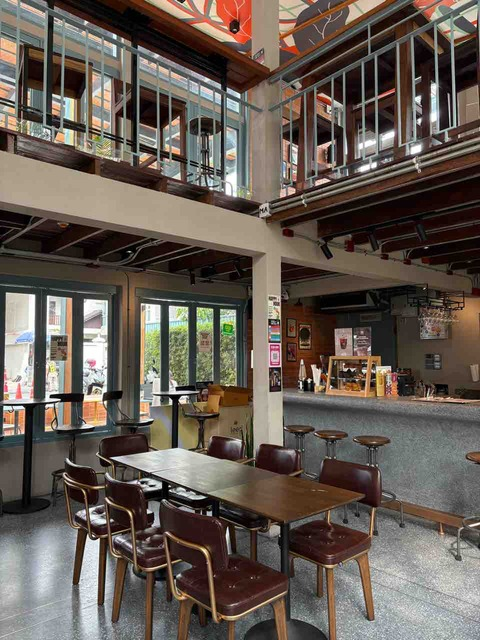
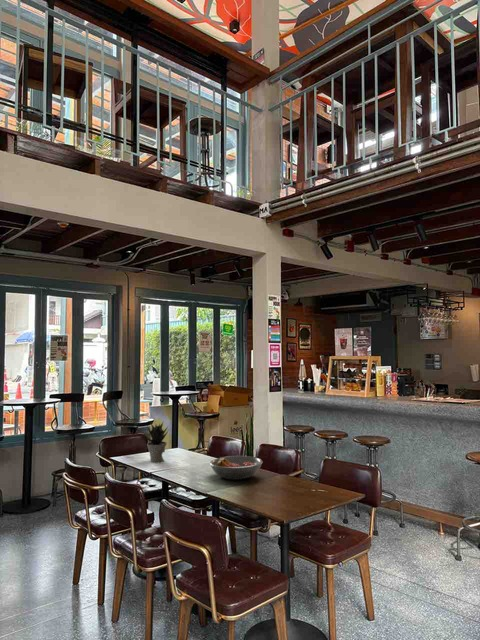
+ fruit bowl (236, 467)
+ potted plant (158, 440)
